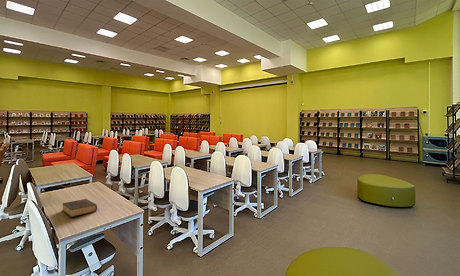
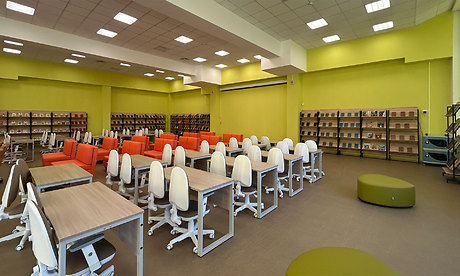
- book (79, 207)
